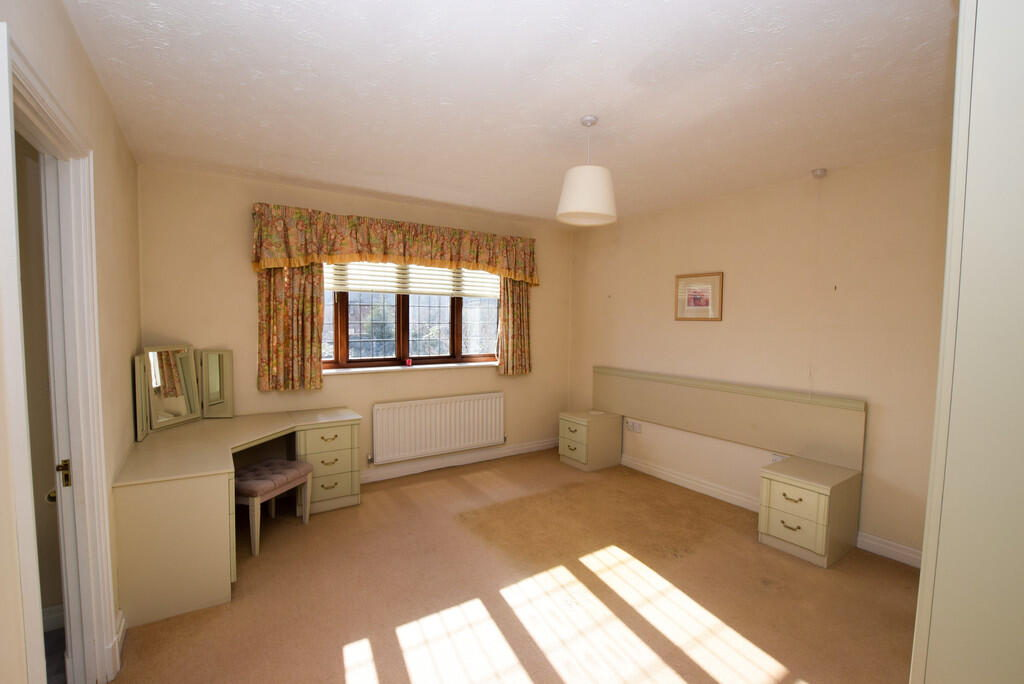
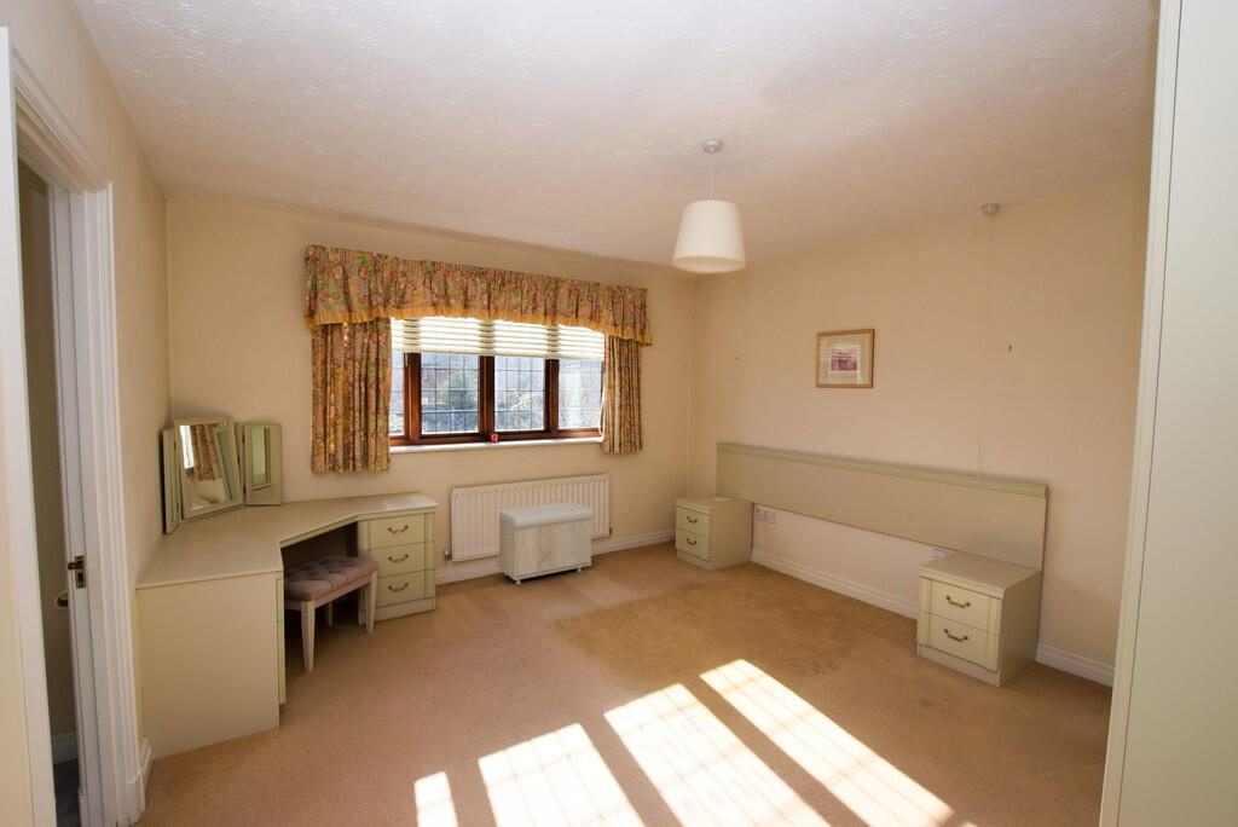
+ storage bench (544, 540)
